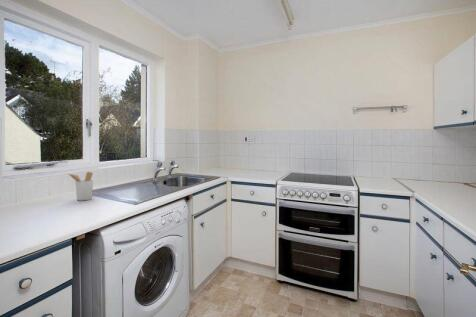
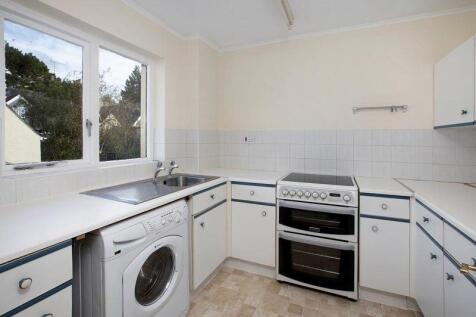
- utensil holder (80, 185)
